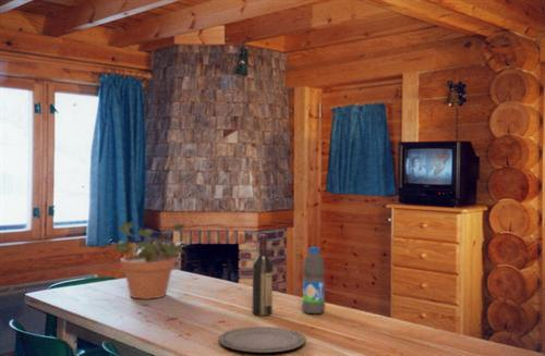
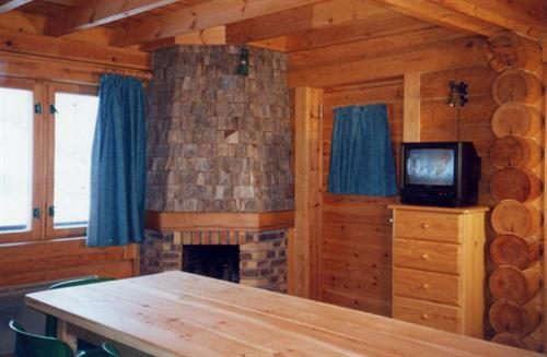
- plate (262, 340)
- wine bottle (262, 273)
- potted plant (153, 258)
- water bottle (313, 279)
